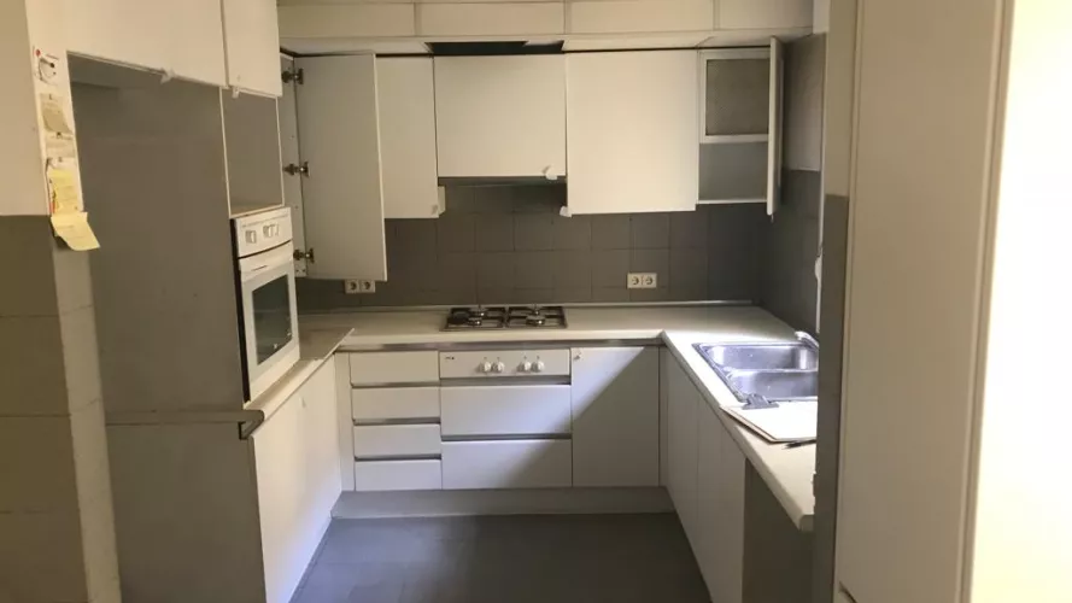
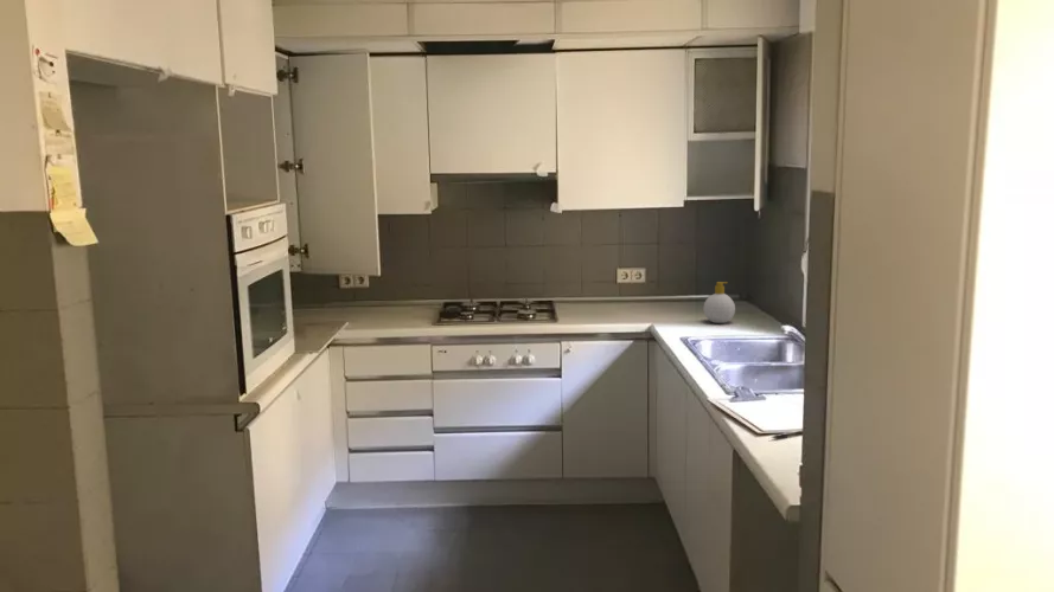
+ soap bottle (718, 302)
